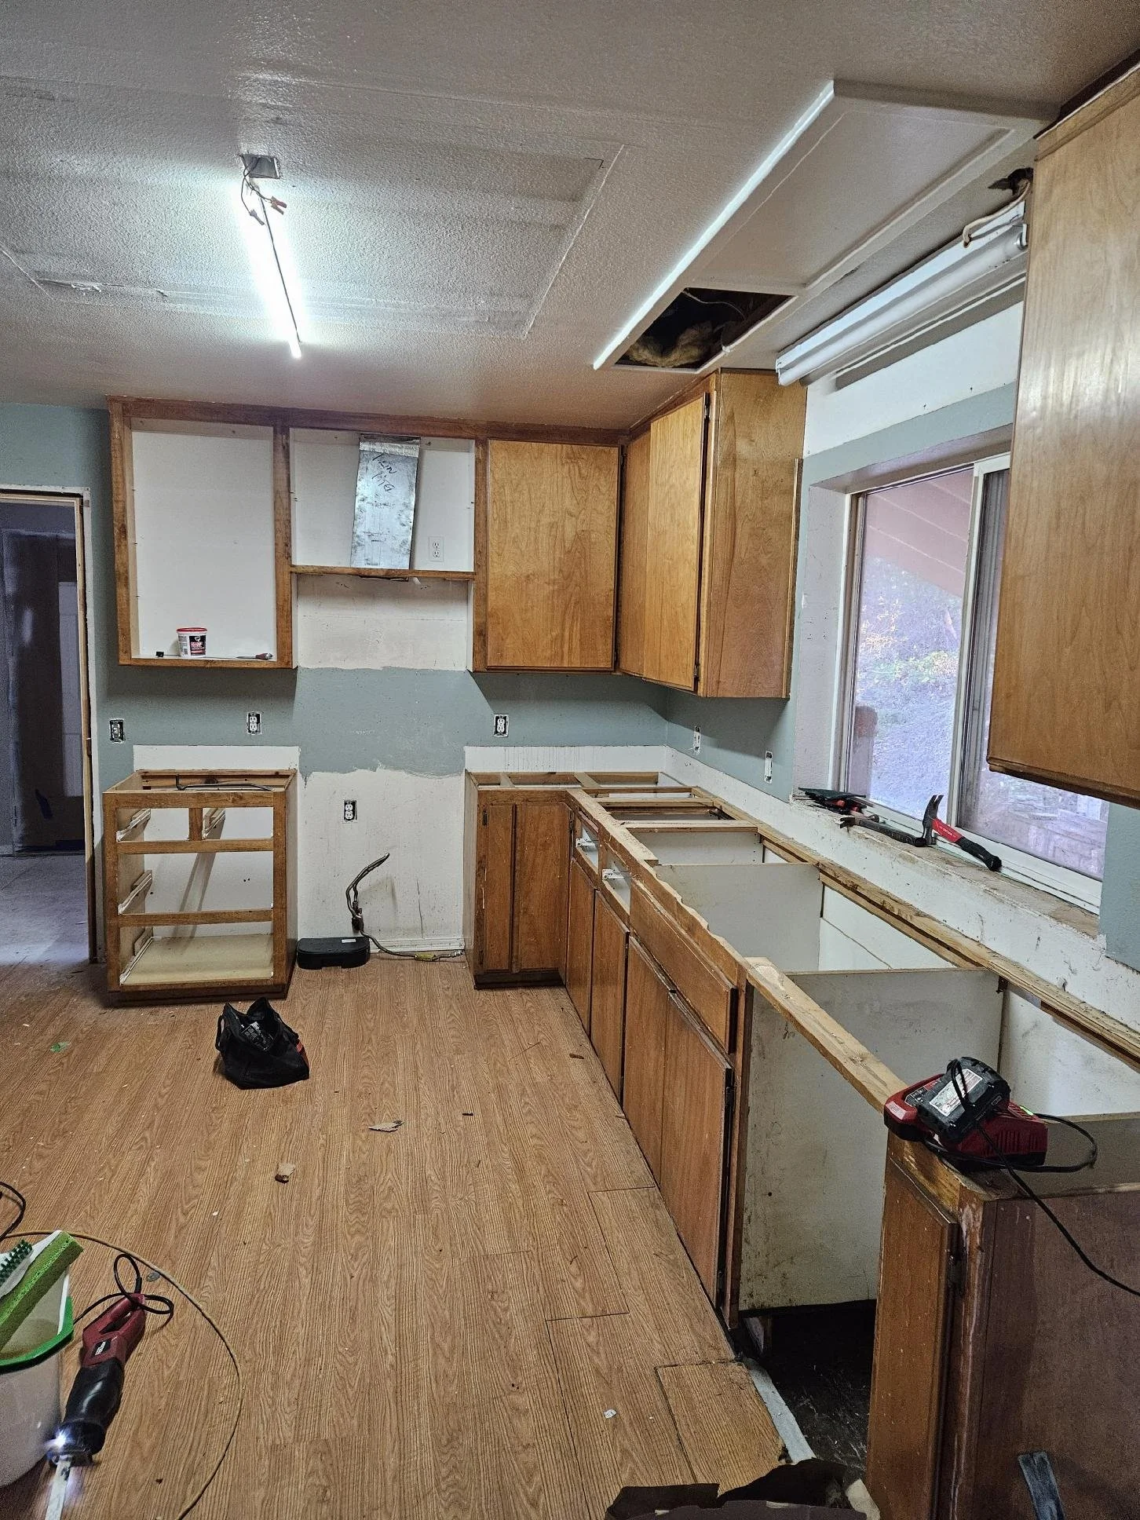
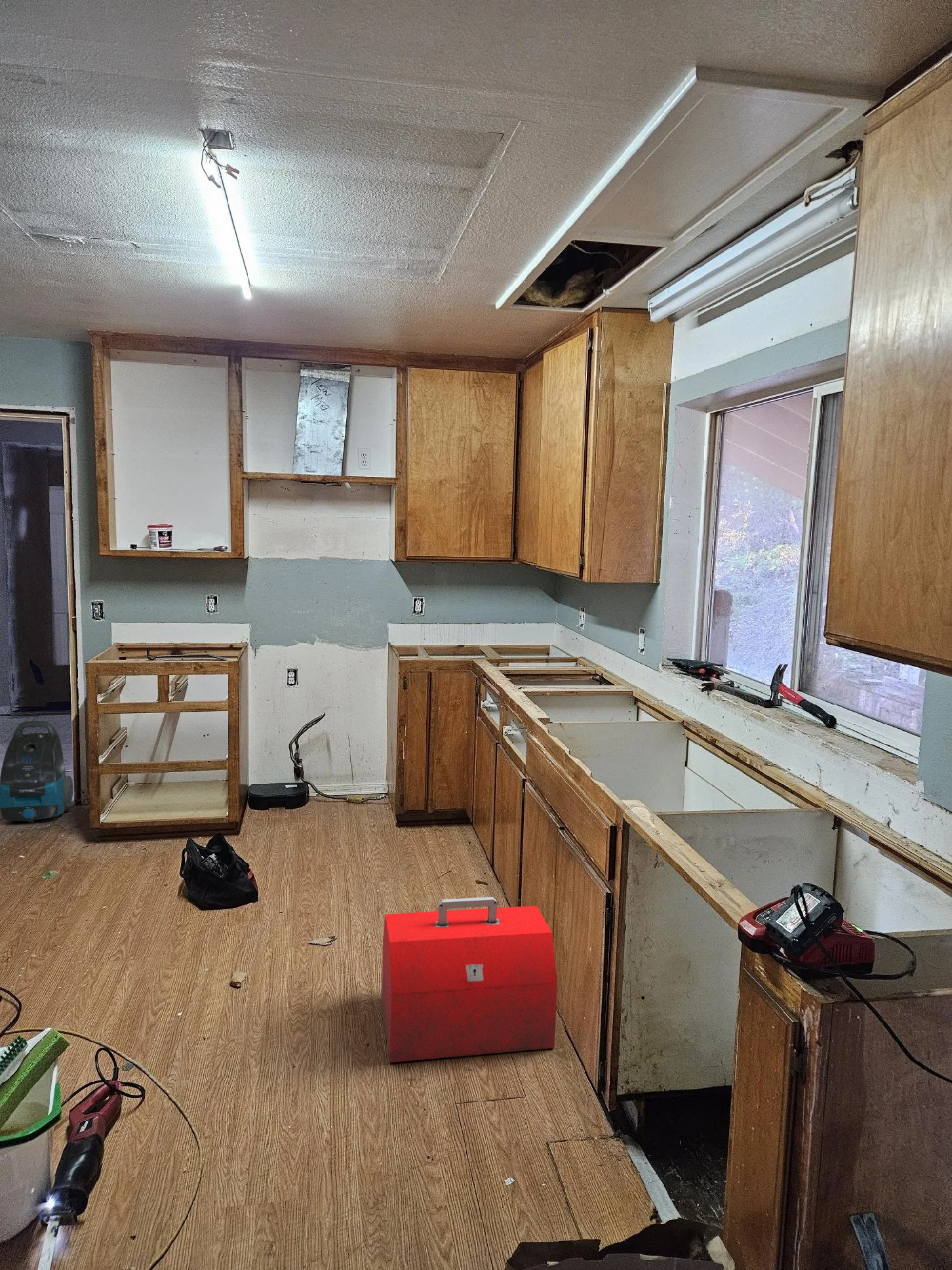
+ toolbox (466, 961)
+ vacuum cleaner (32, 770)
